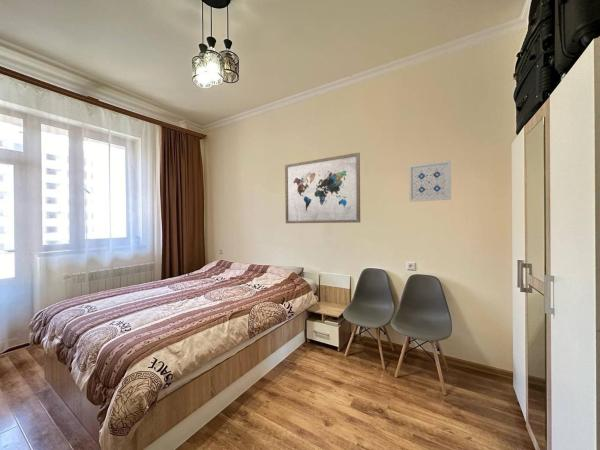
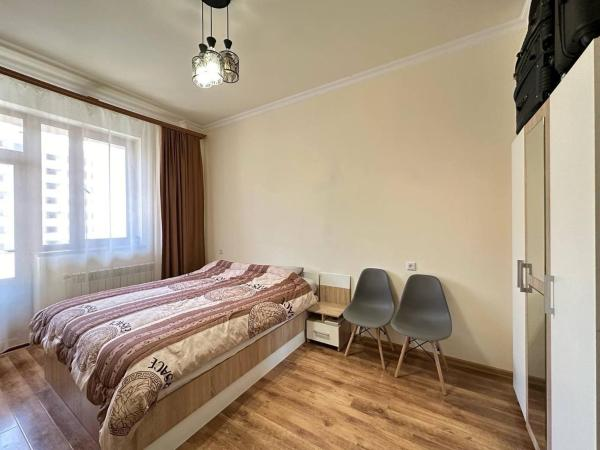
- wall art (319, 191)
- wall art (429, 182)
